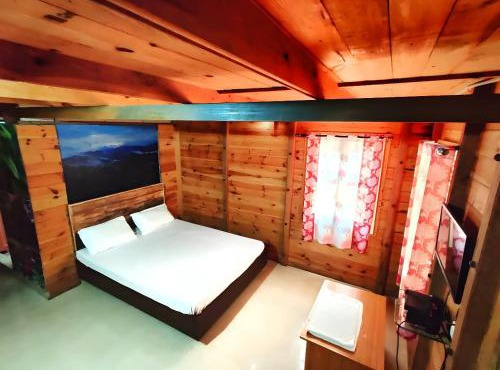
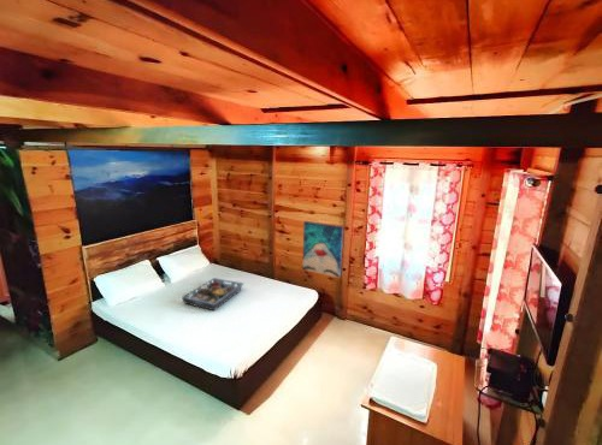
+ wall art (321, 249)
+ serving tray (214, 292)
